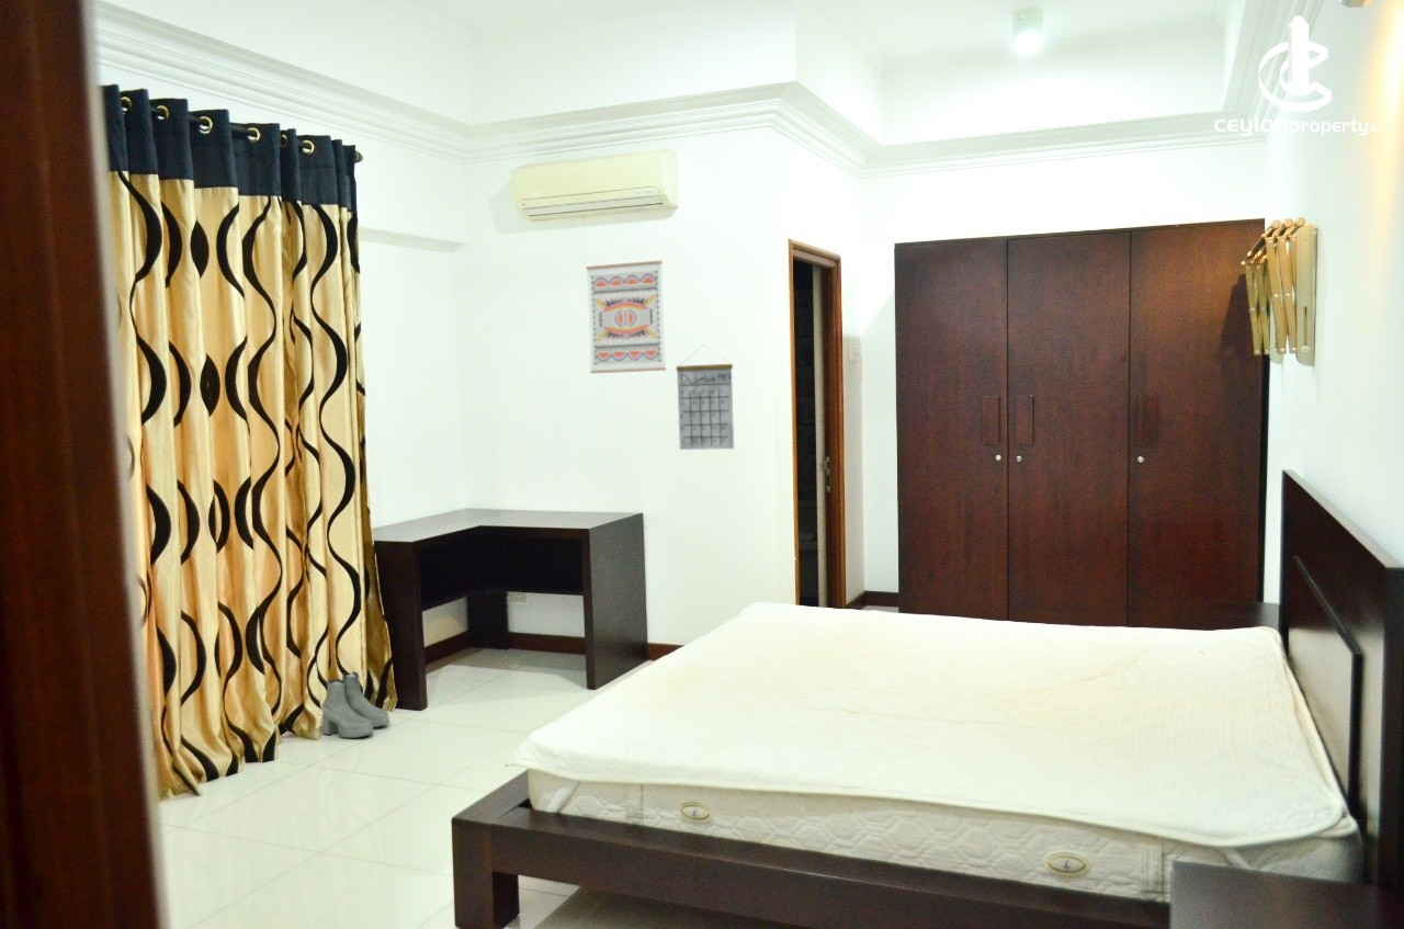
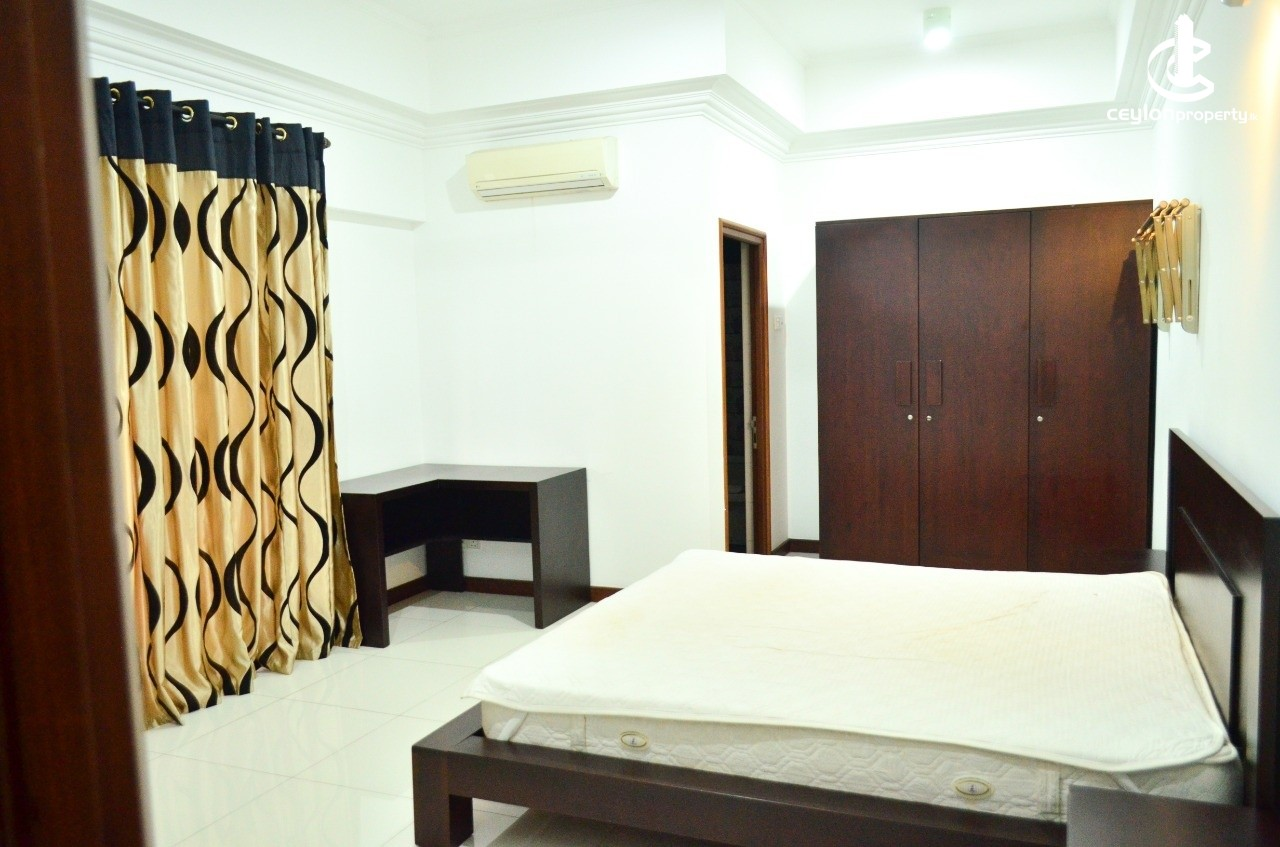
- calendar (704, 397)
- wall art (625, 317)
- boots (353, 703)
